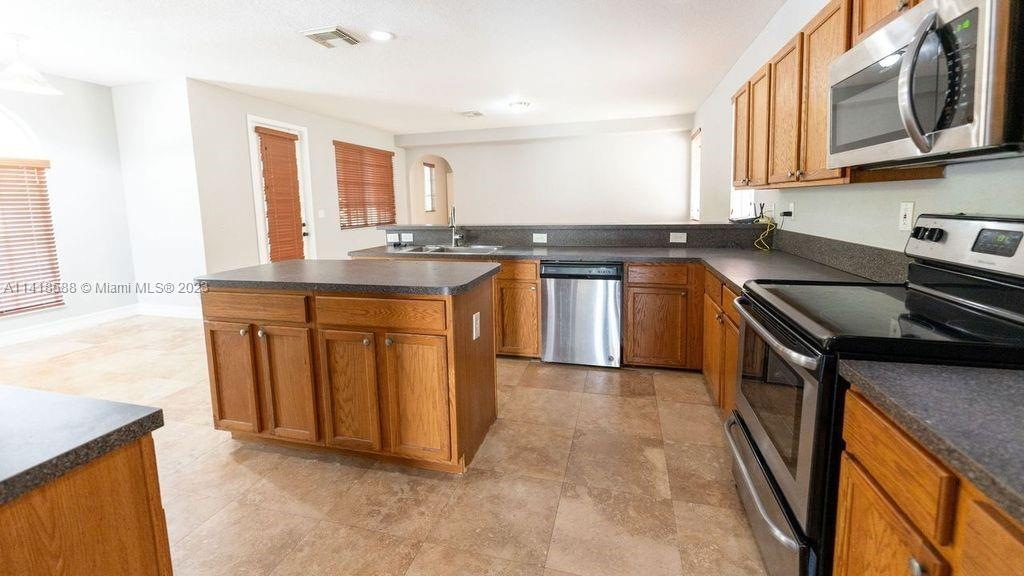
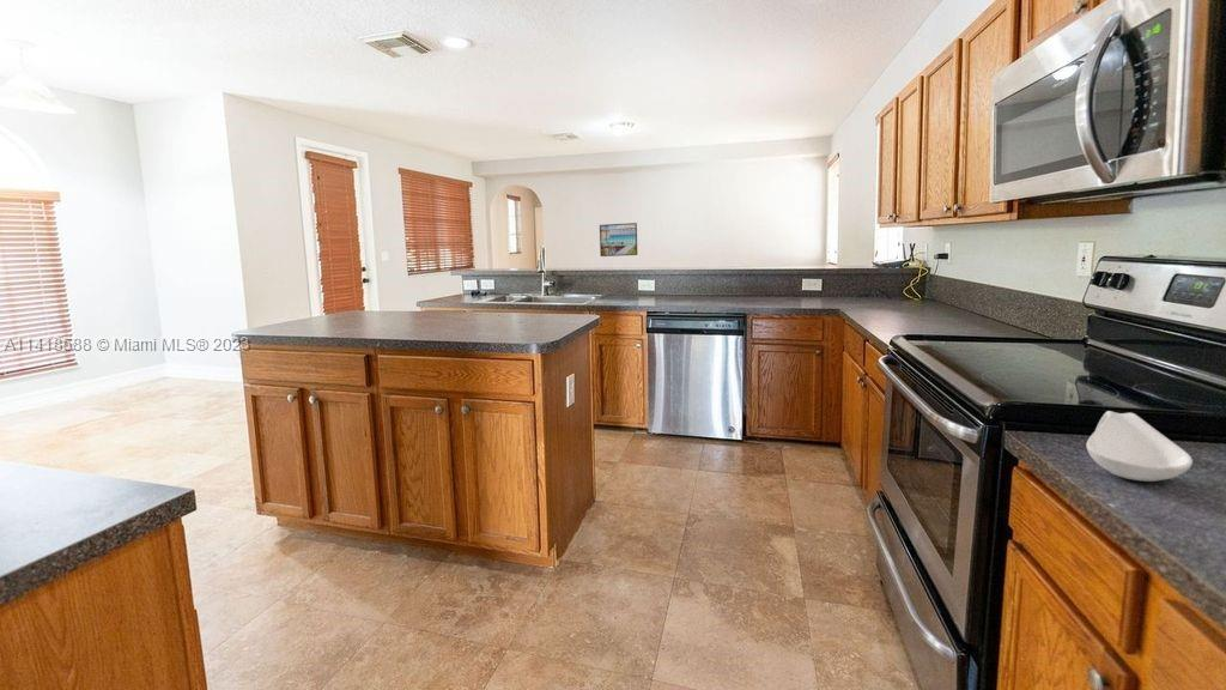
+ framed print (618, 240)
+ spoon rest (1127, 441)
